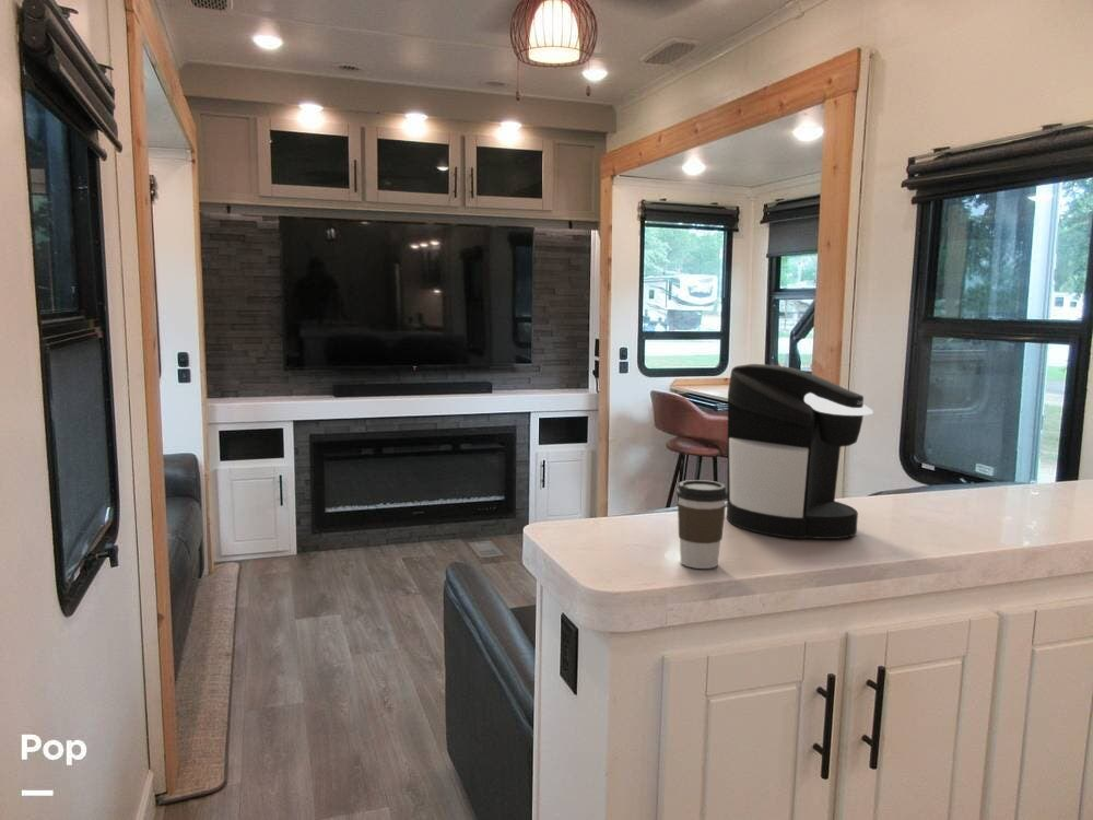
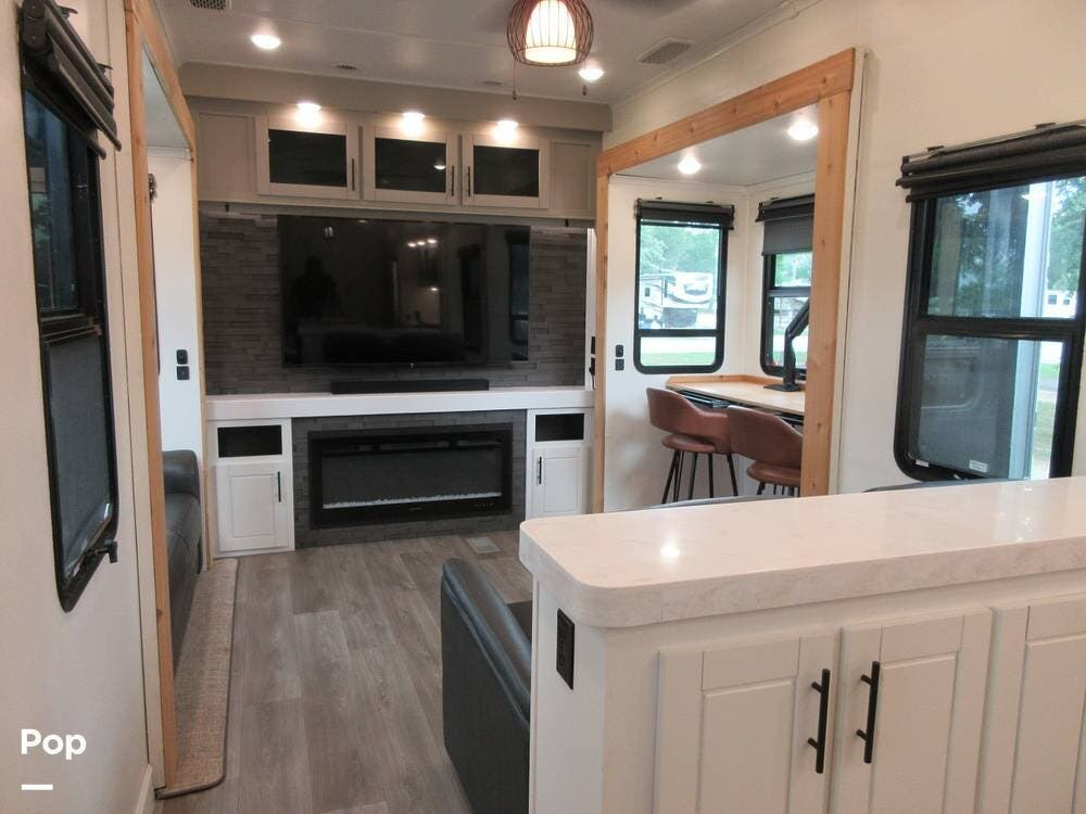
- coffee maker (797, 446)
- coffee cup (700, 524)
